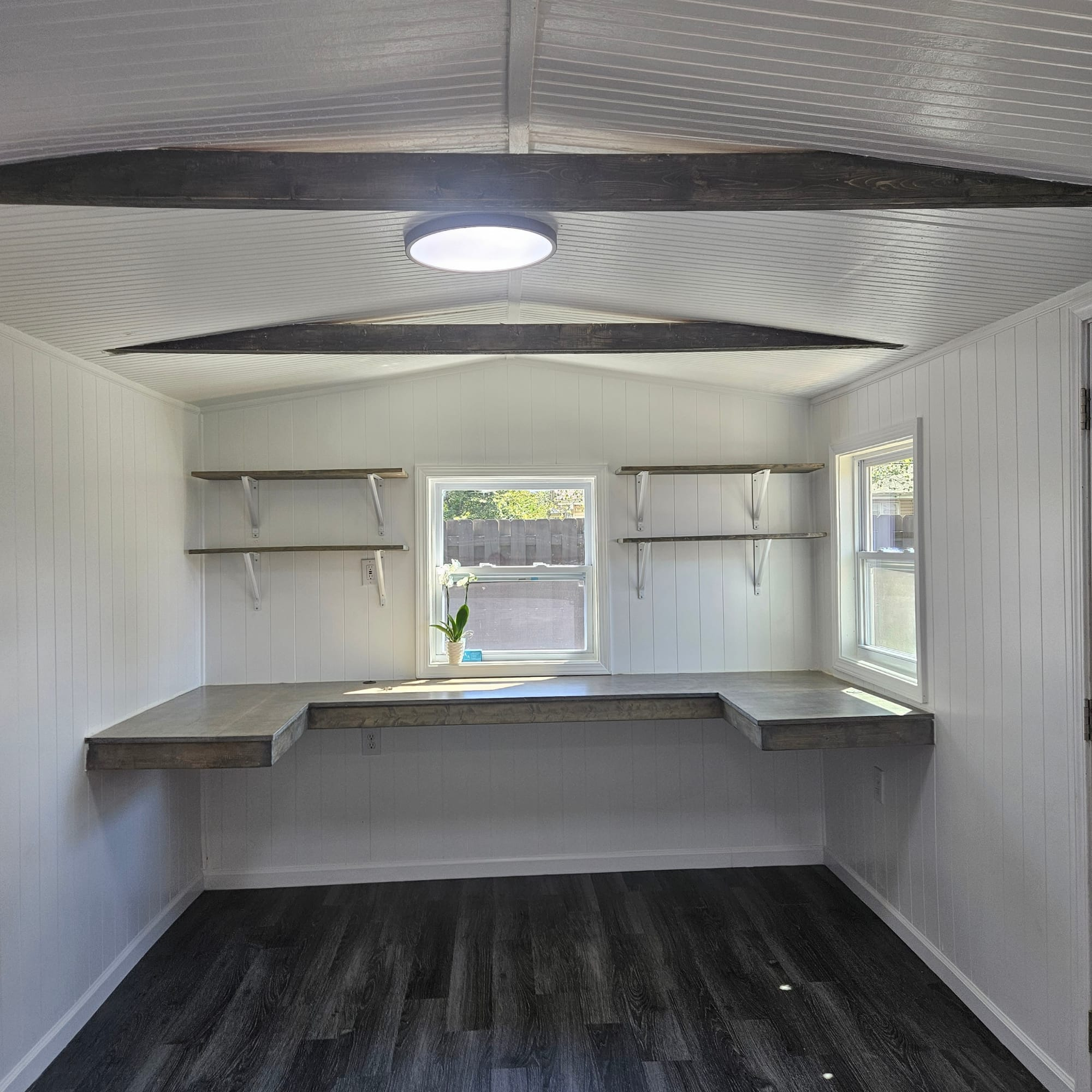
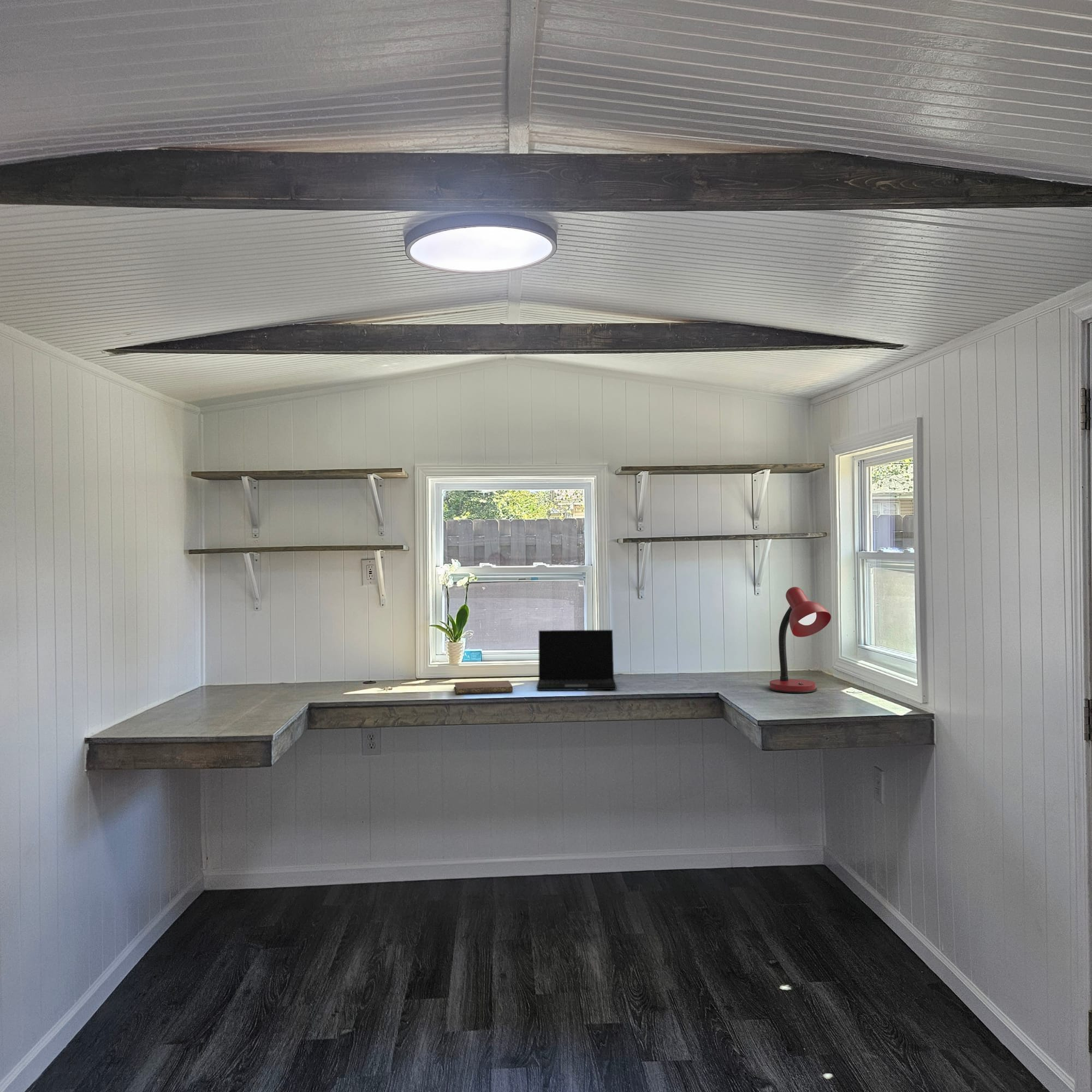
+ desk lamp (799, 637)
+ laptop (575, 658)
+ notebook (483, 687)
